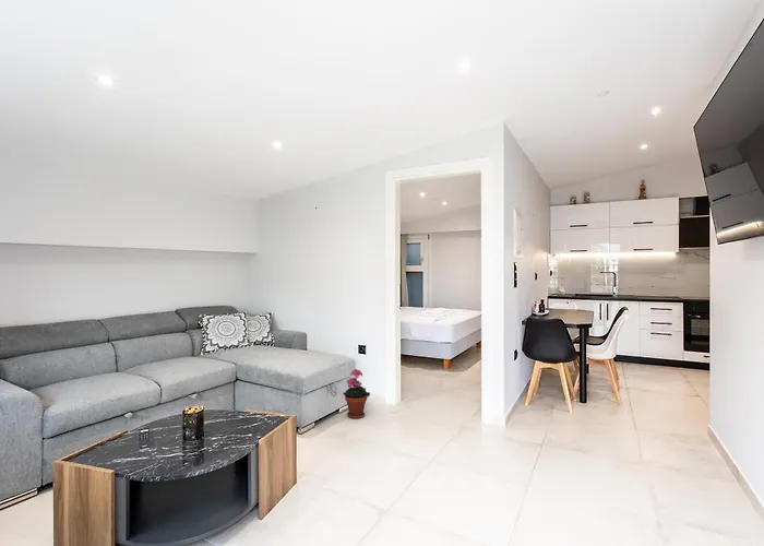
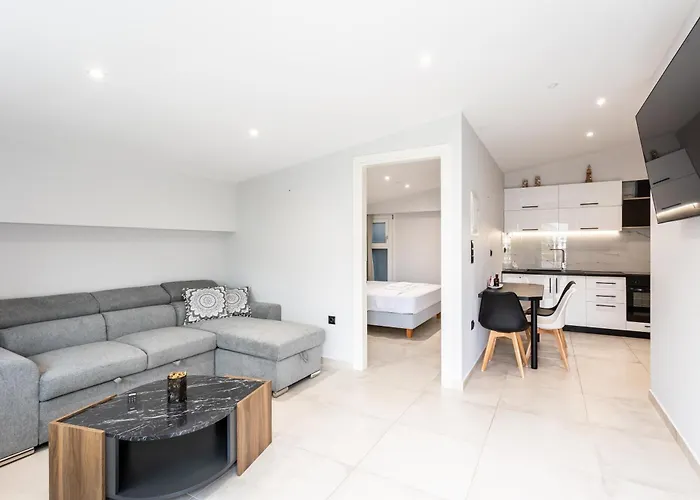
- potted plant (355, 392)
